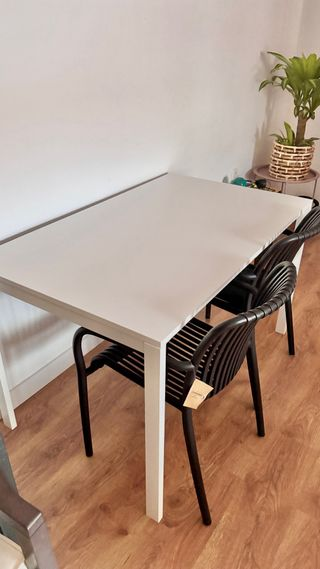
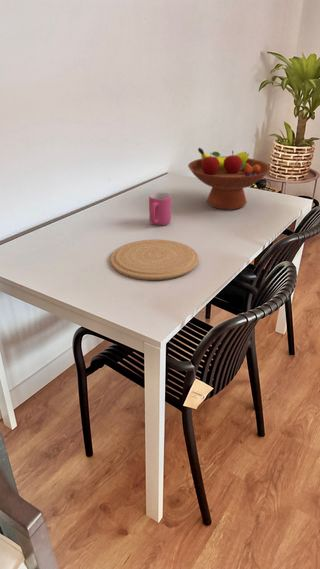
+ mug (158, 210)
+ plate (154, 257)
+ fruit bowl (228, 177)
